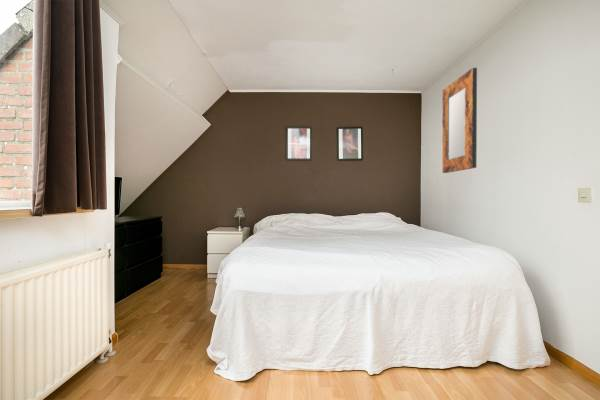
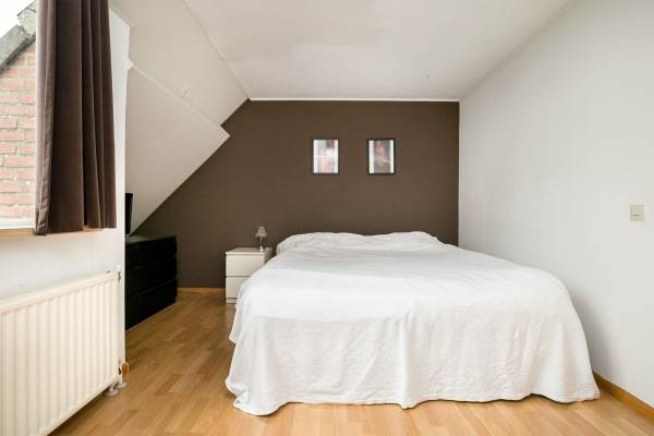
- home mirror (457, 125)
